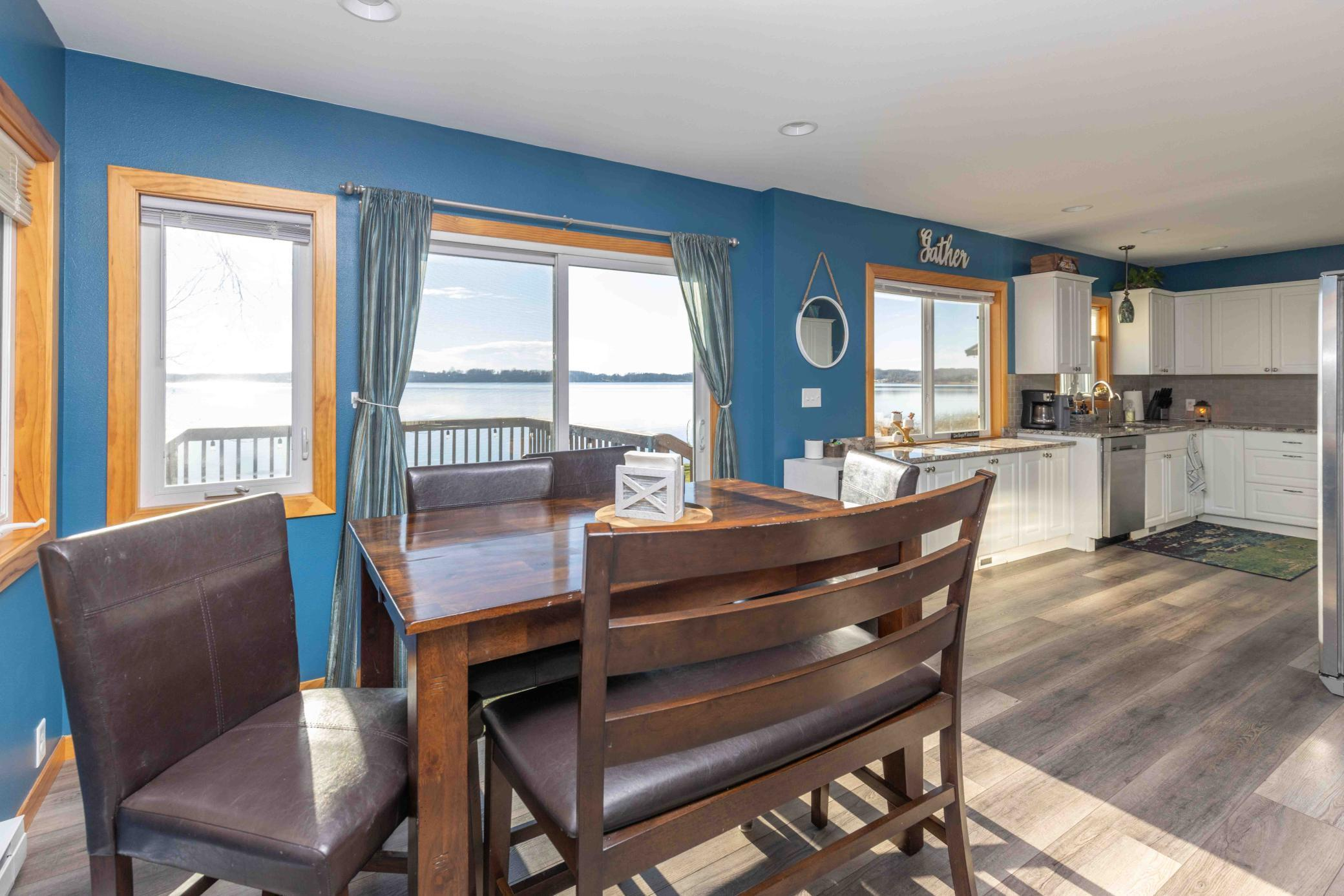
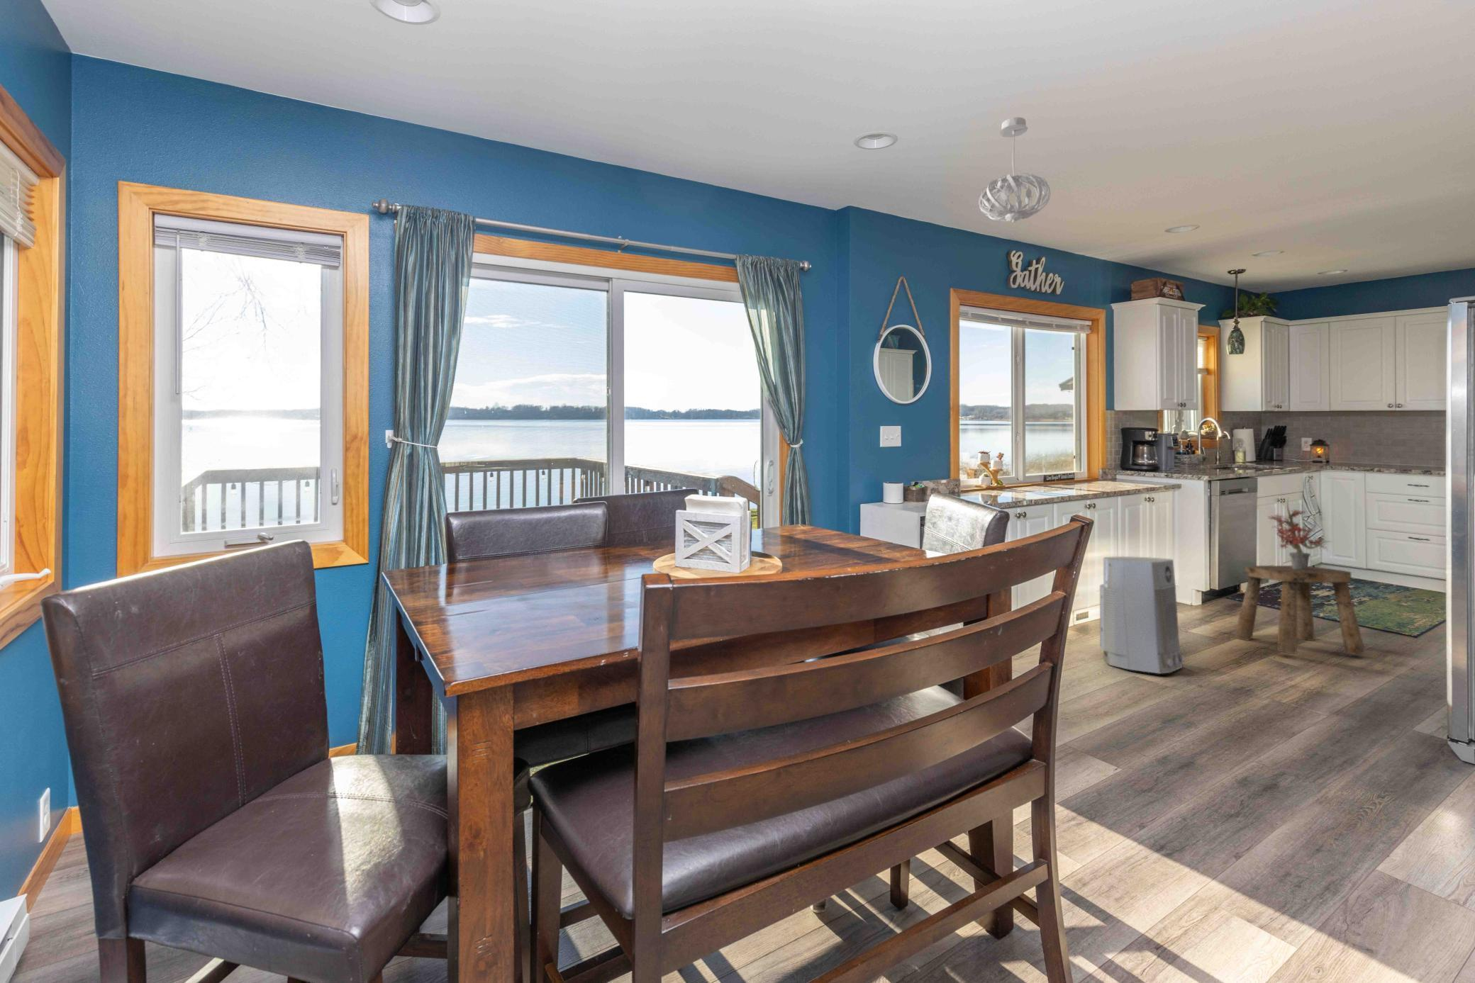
+ stool (1296, 608)
+ potted plant (1295, 532)
+ pendant light (1013, 172)
+ air purifier (1138, 611)
